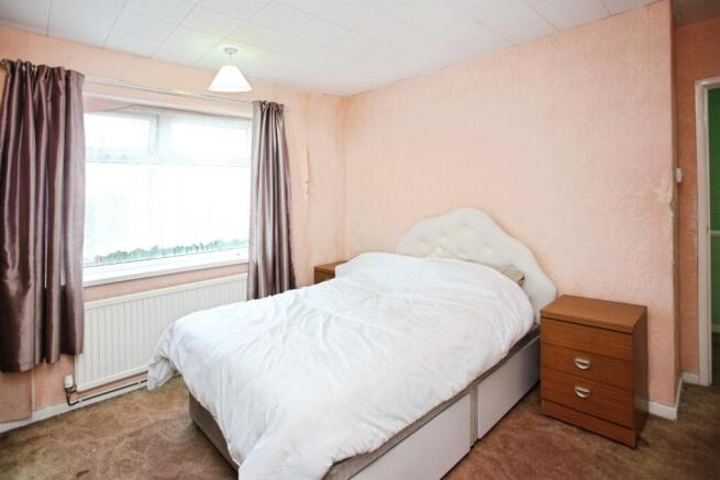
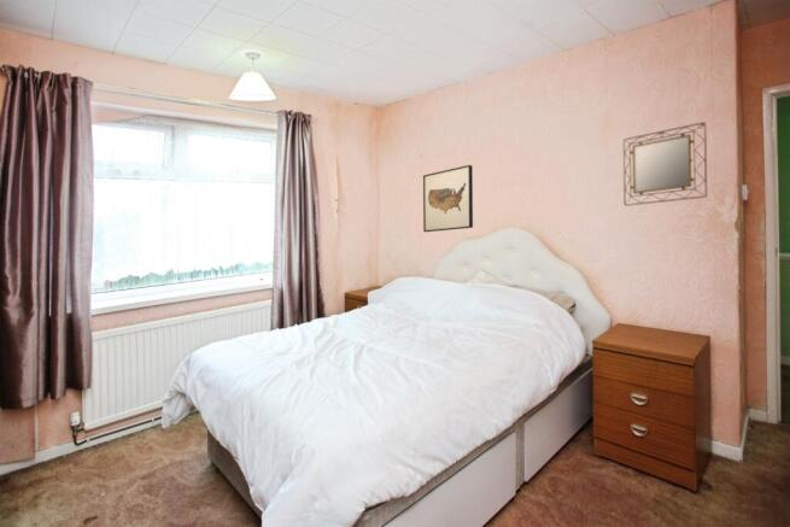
+ wall art (446, 200)
+ home mirror (661, 165)
